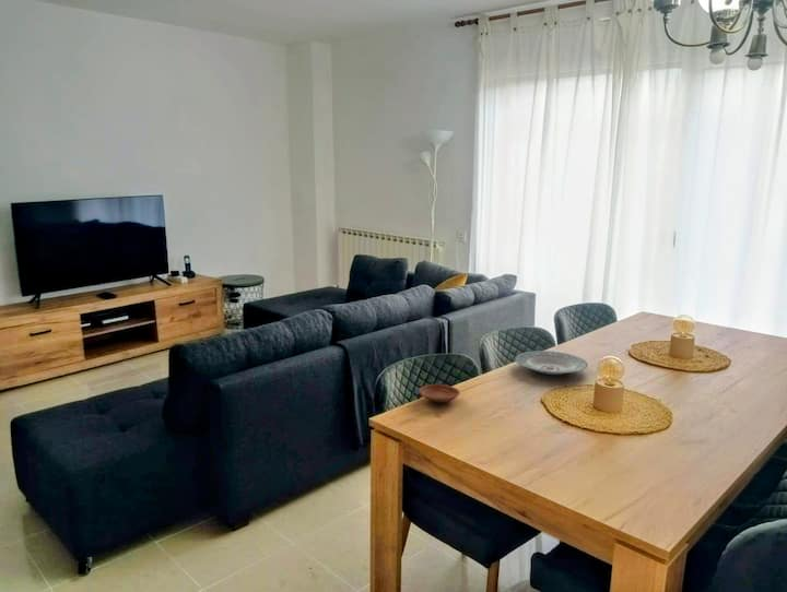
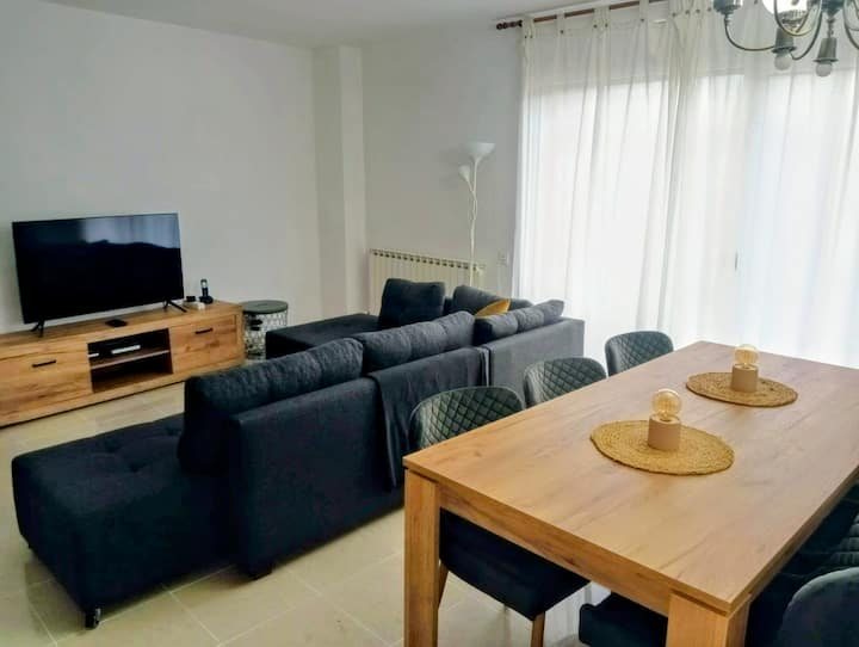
- plate (550, 365)
- plate (438, 394)
